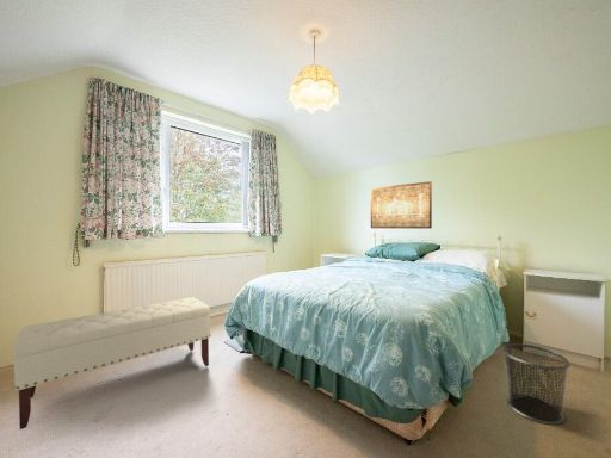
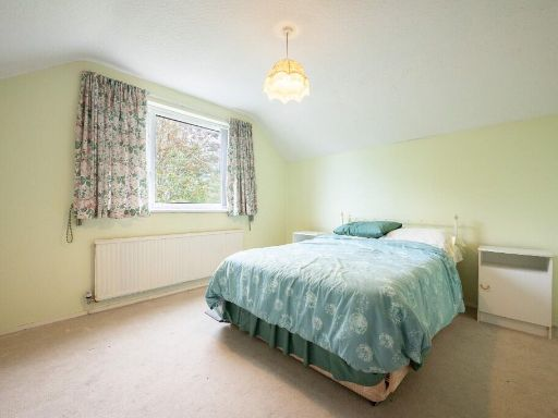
- bench (125, 347)
- wall art (399, 206)
- waste bin (533, 382)
